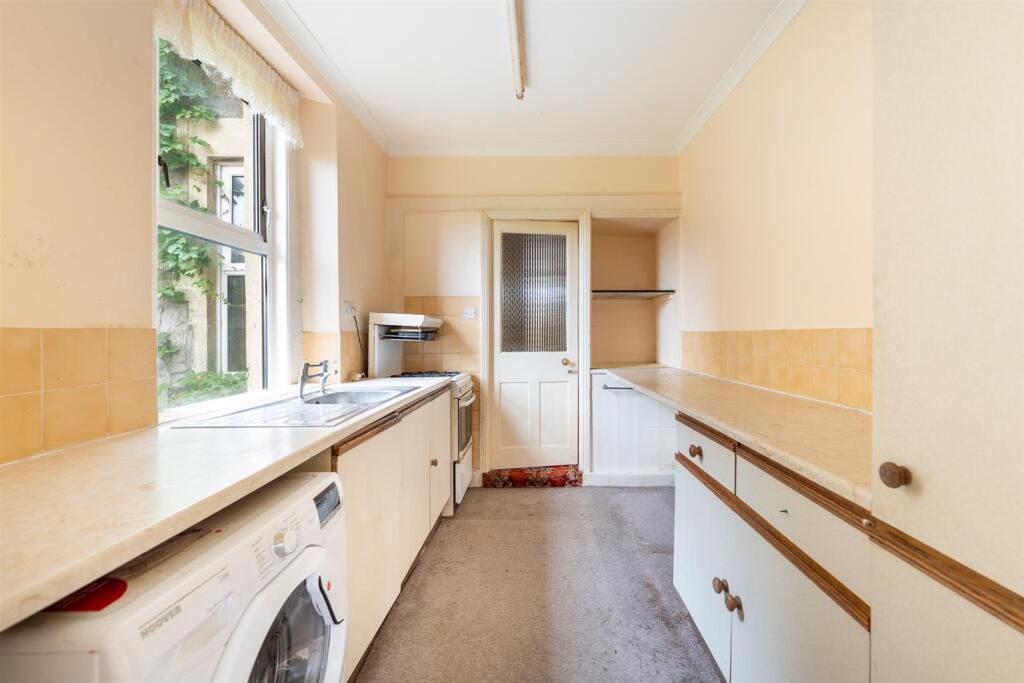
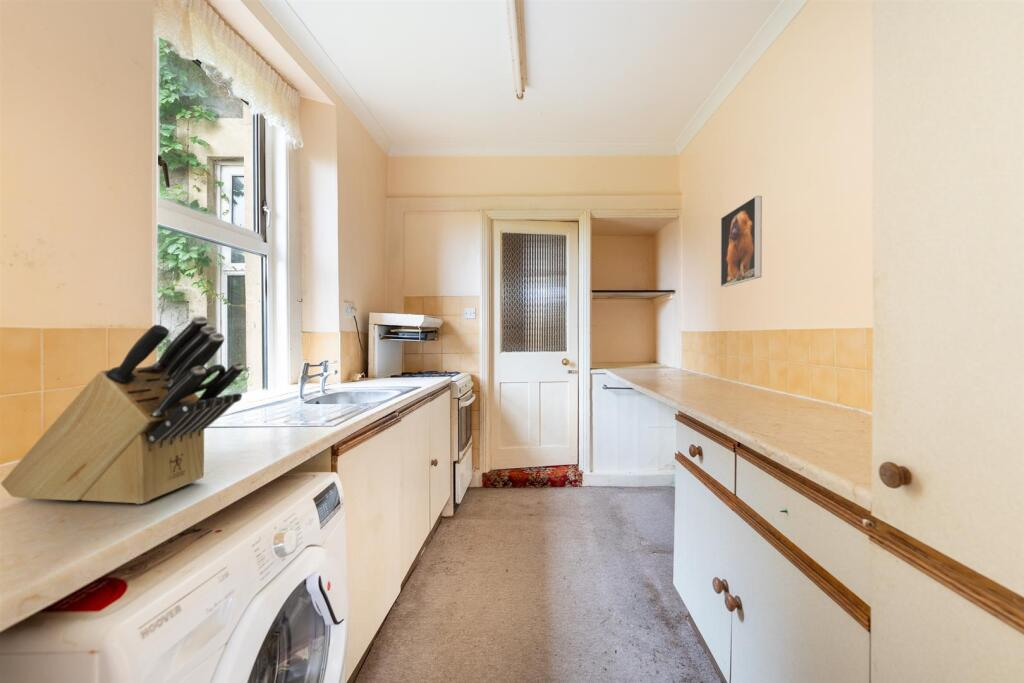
+ knife block (131, 403)
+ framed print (739, 245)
